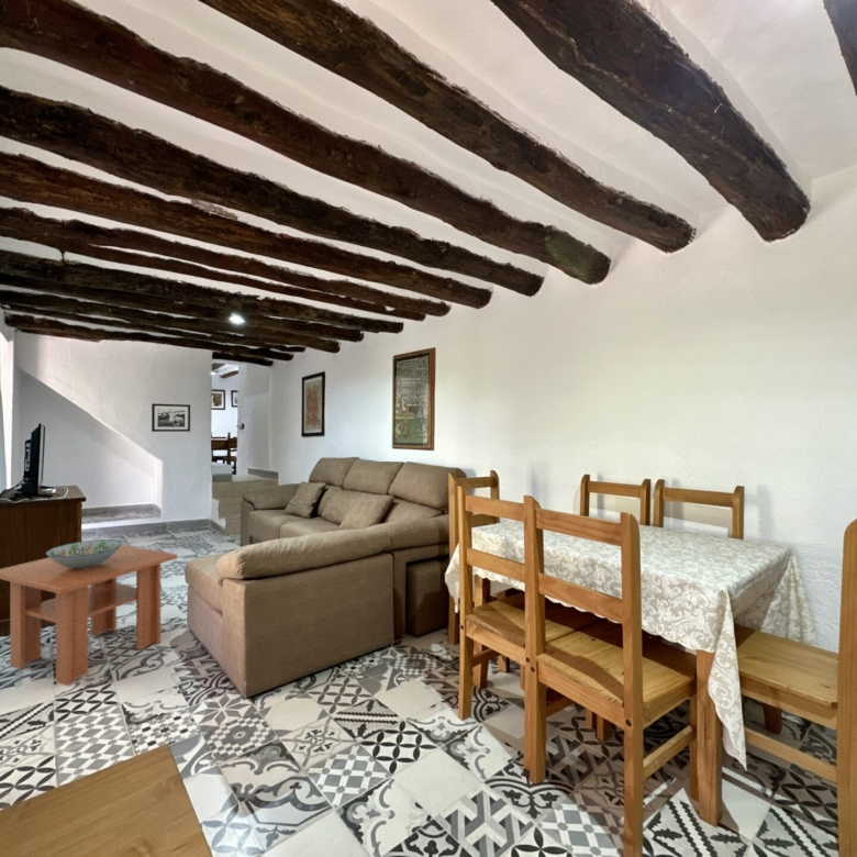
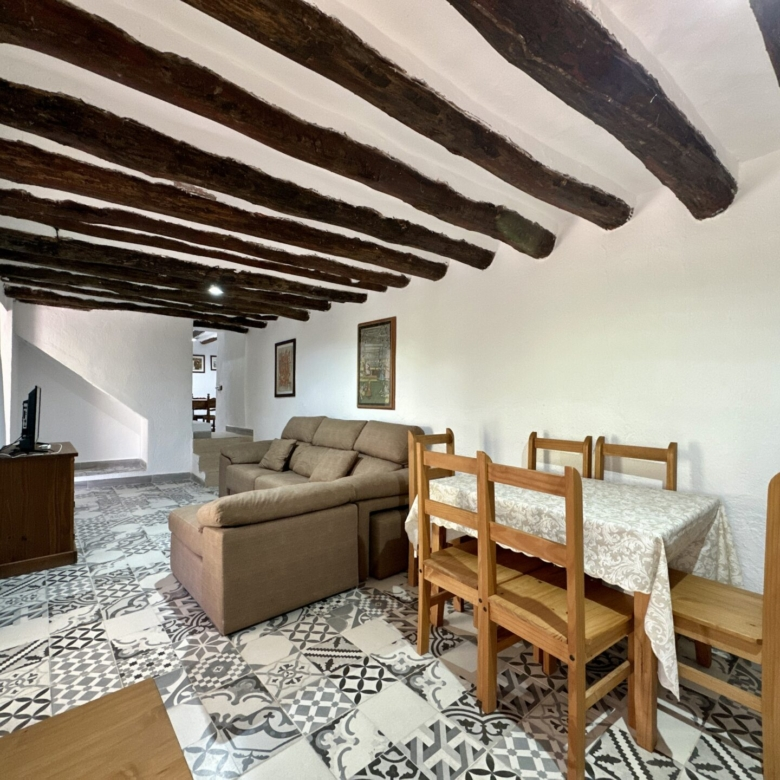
- picture frame (171, 418)
- decorative bowl (85, 556)
- coffee table (89, 608)
